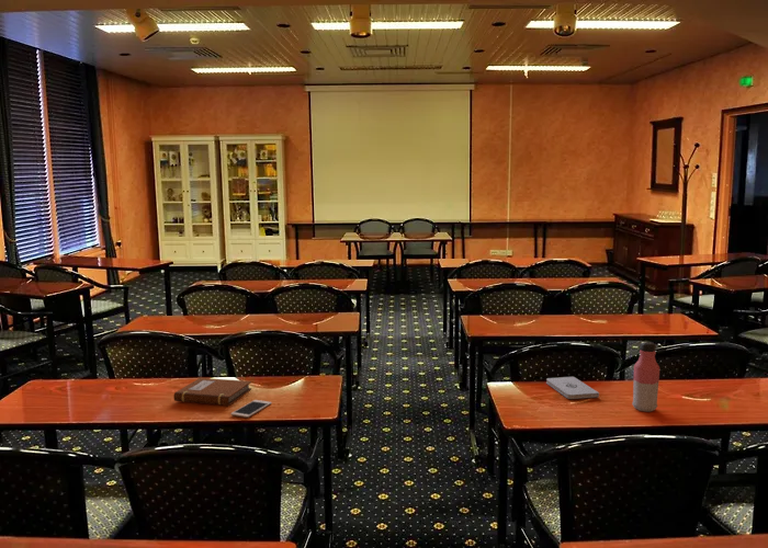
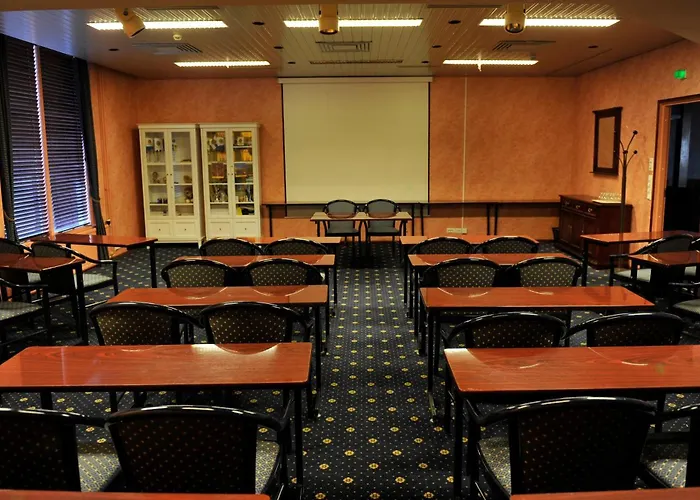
- notebook (212, 390)
- notepad (571, 387)
- cell phone (251, 408)
- water bottle (646, 376)
